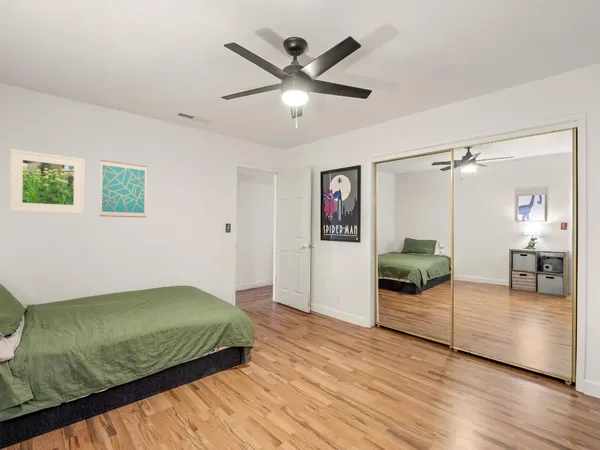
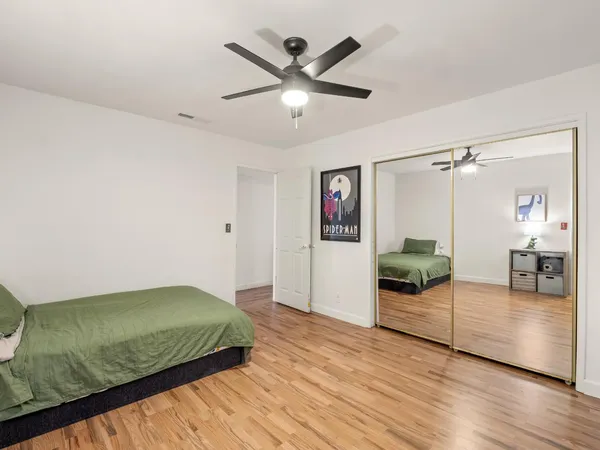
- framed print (49, 183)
- wall art (124, 190)
